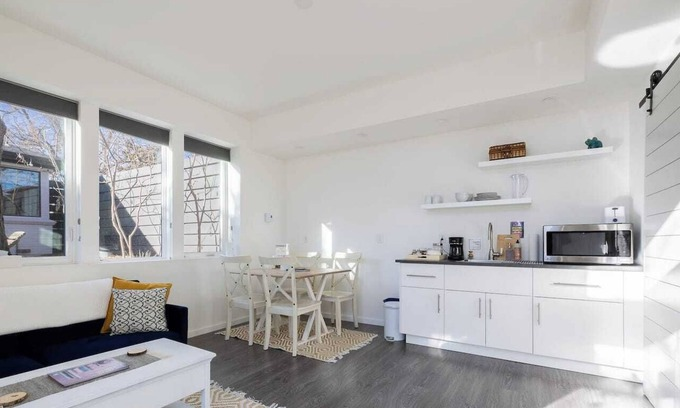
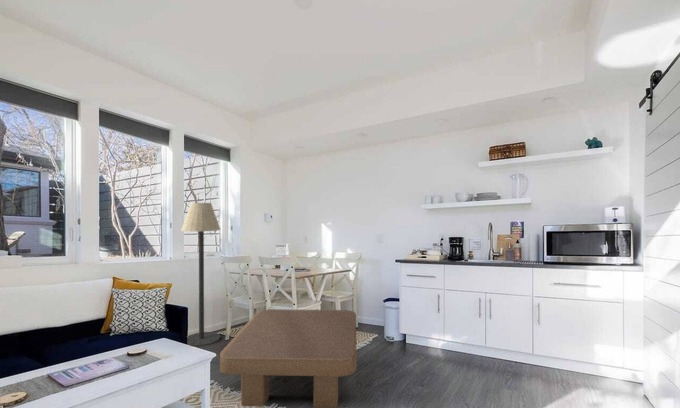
+ coffee table (298, 355)
+ floor lamp (201, 271)
